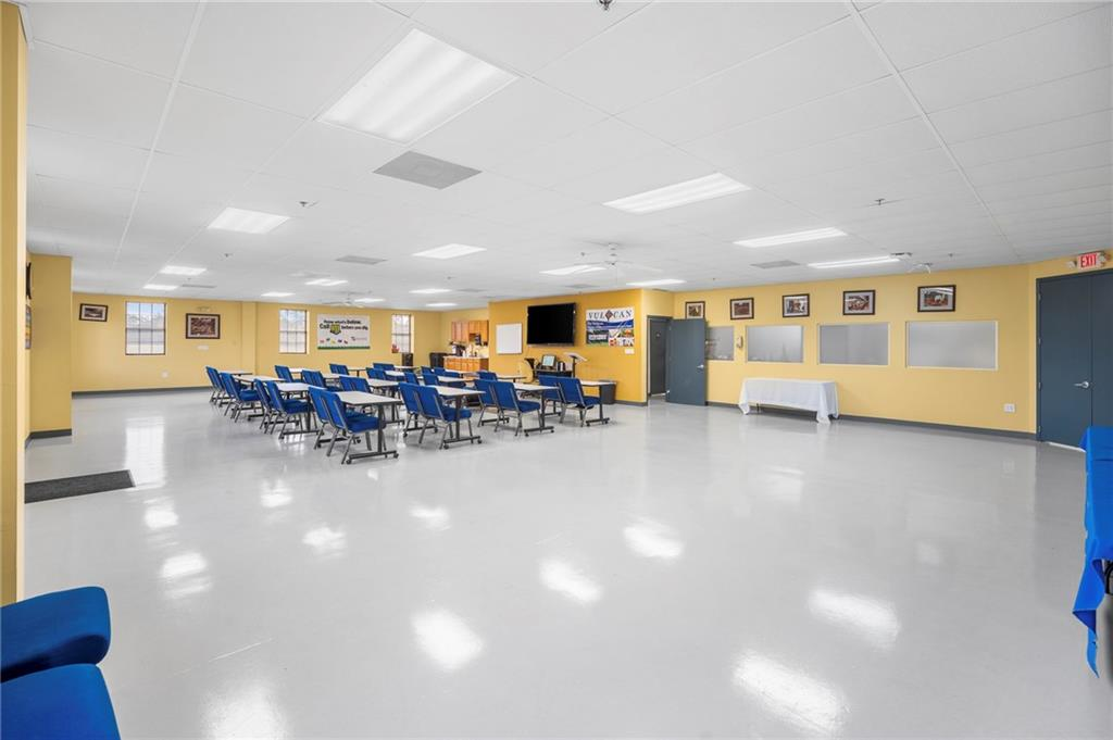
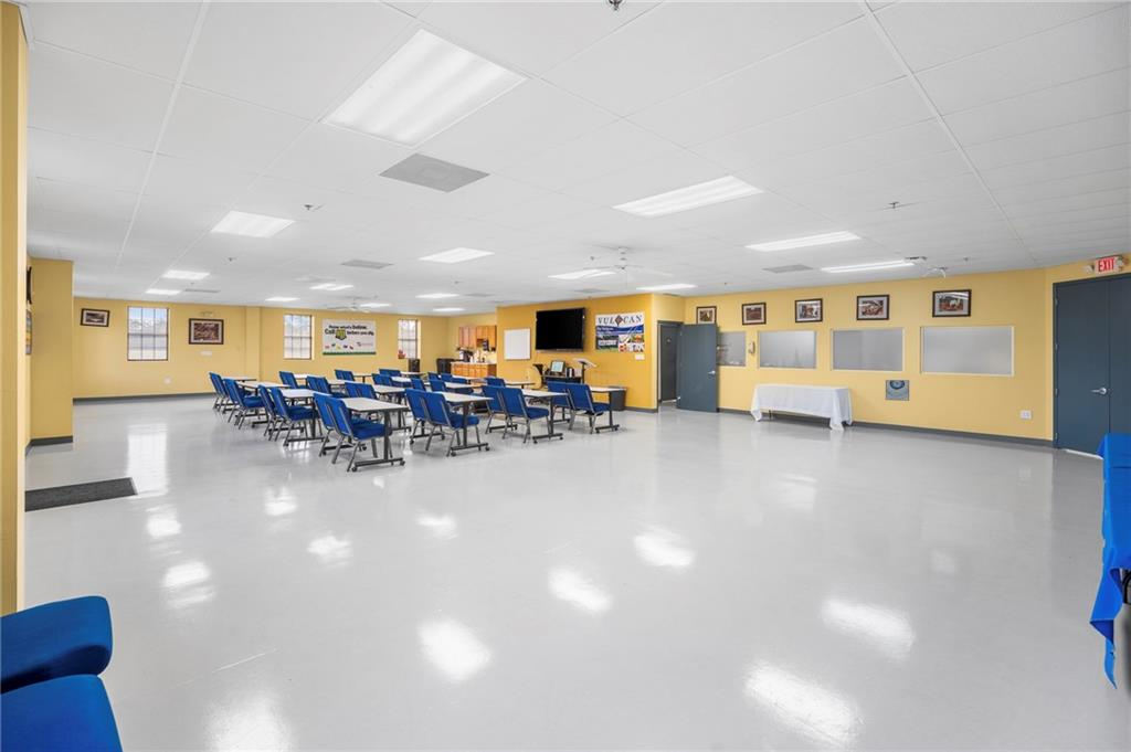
+ wall art (897, 390)
